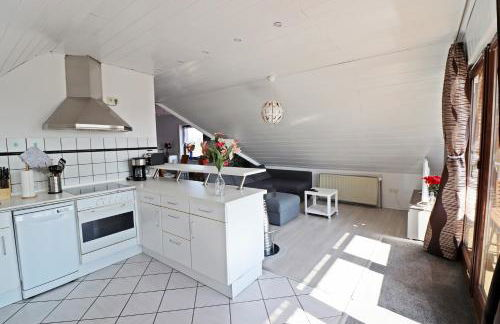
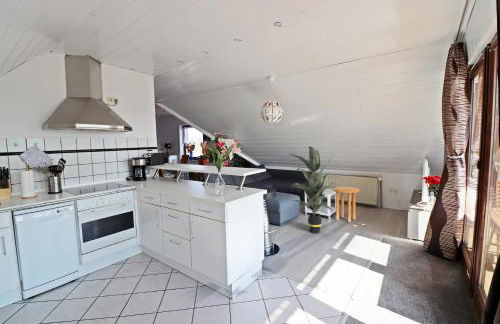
+ side table (343, 204)
+ indoor plant (311, 189)
